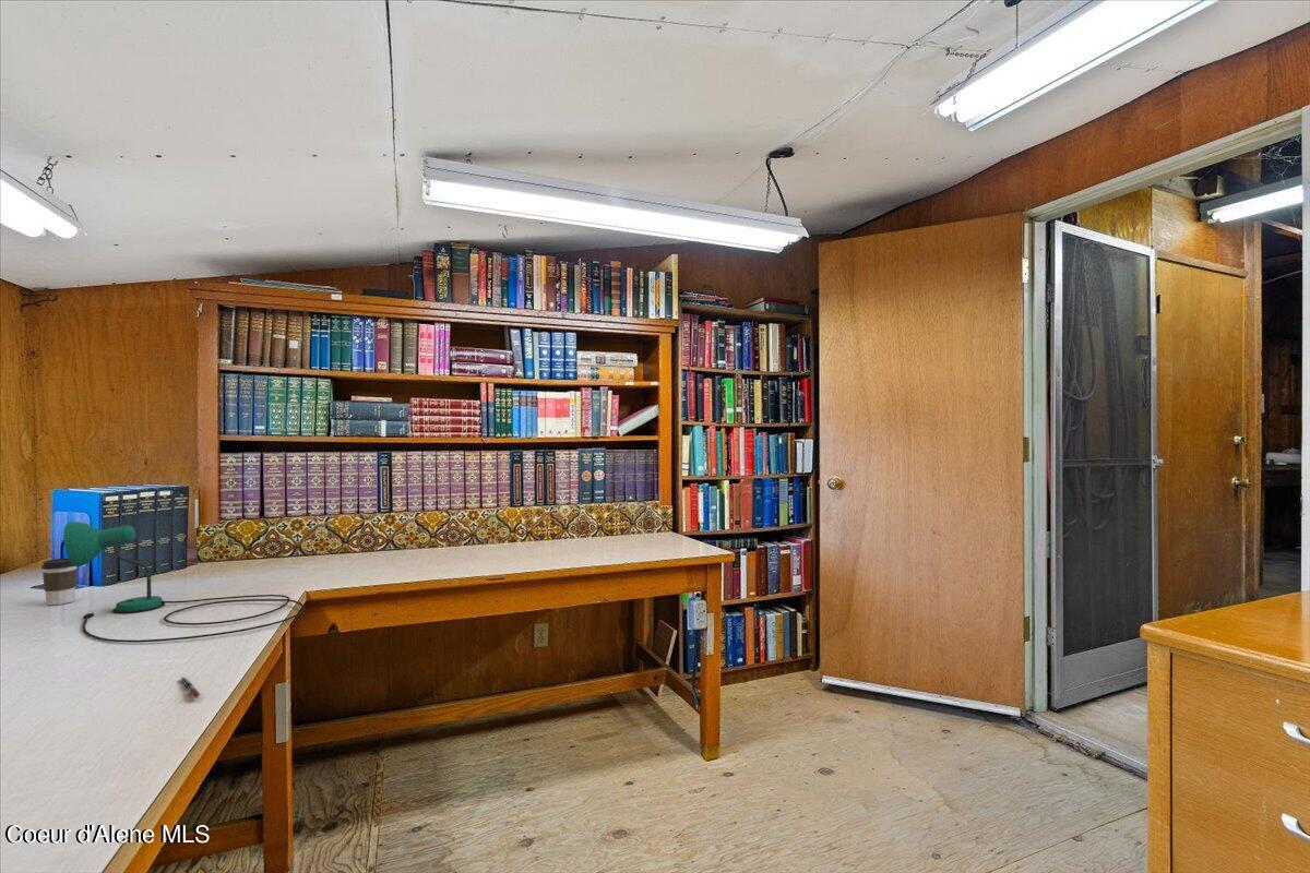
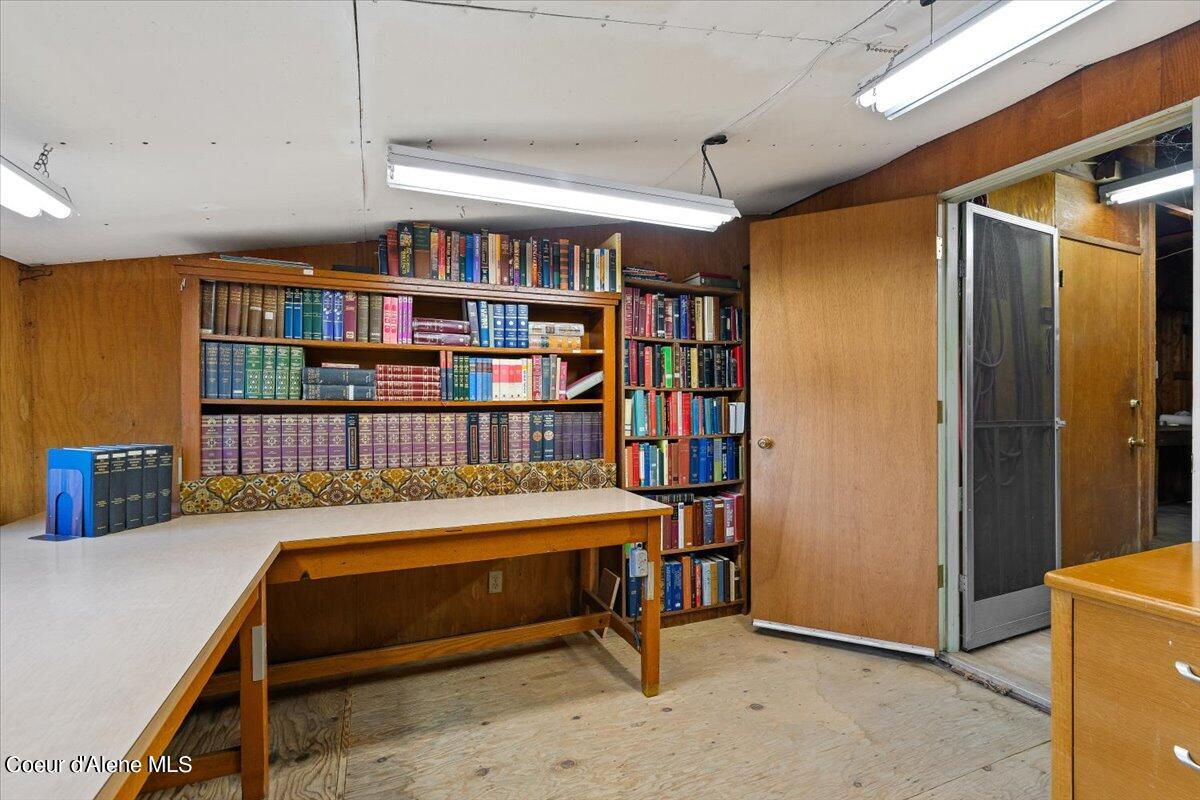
- pen (189, 685)
- desk lamp (184, 600)
- coffee cup (60, 581)
